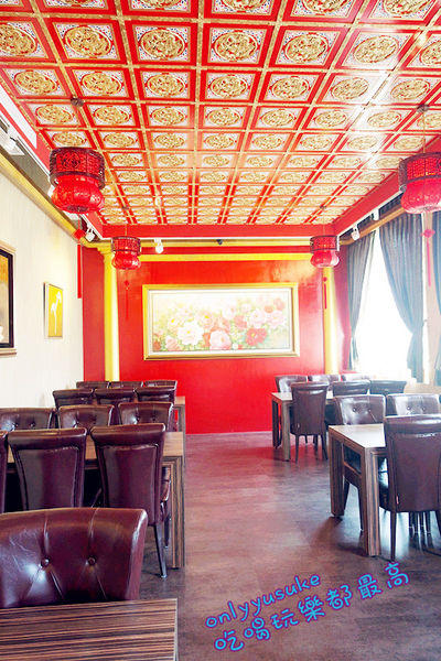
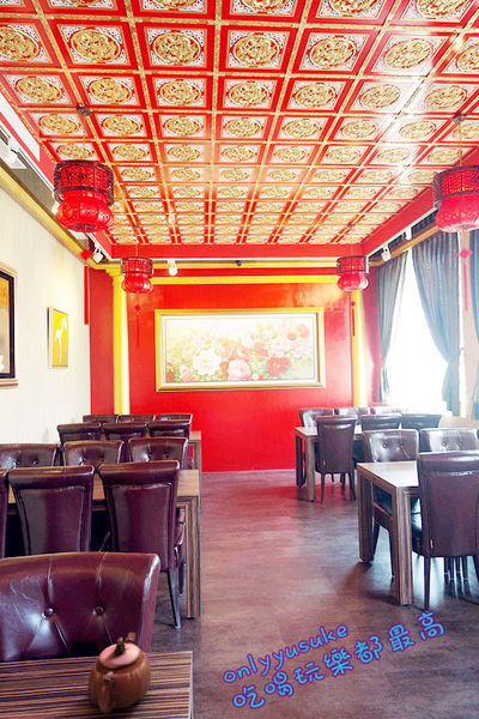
+ teapot (119, 667)
